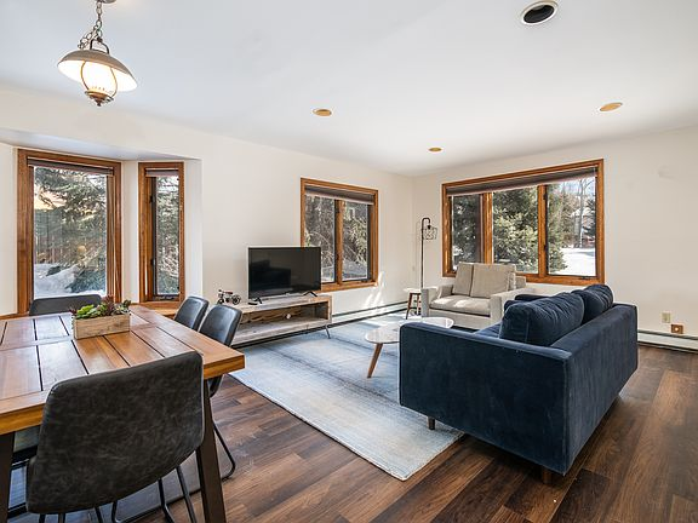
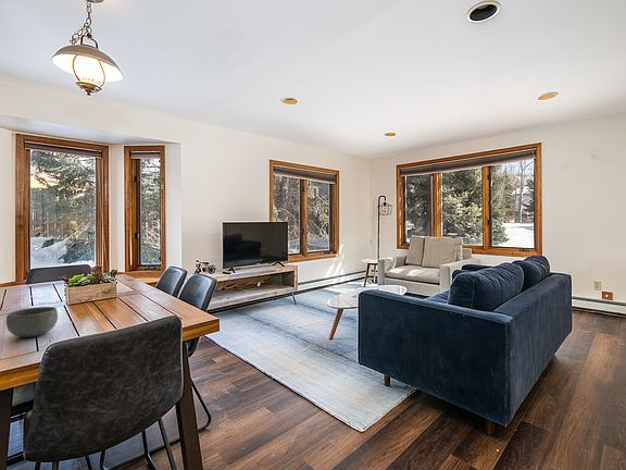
+ bowl (33, 322)
